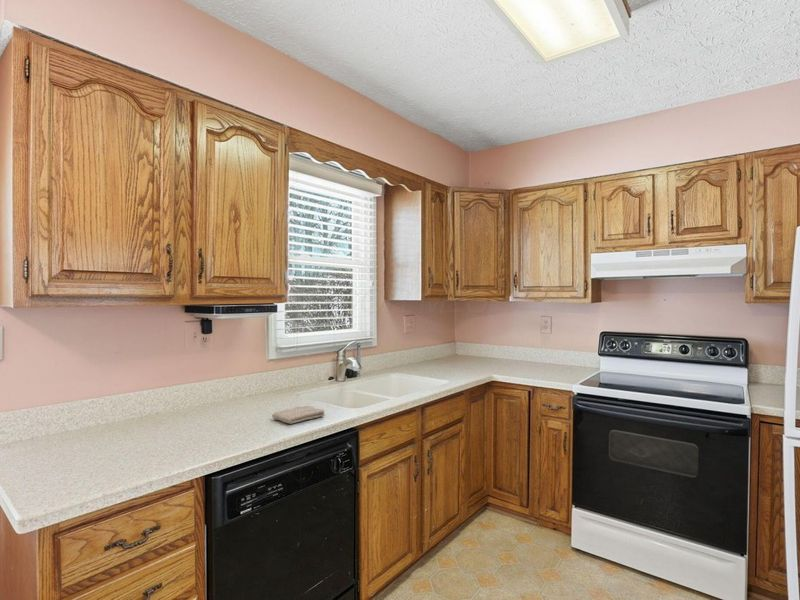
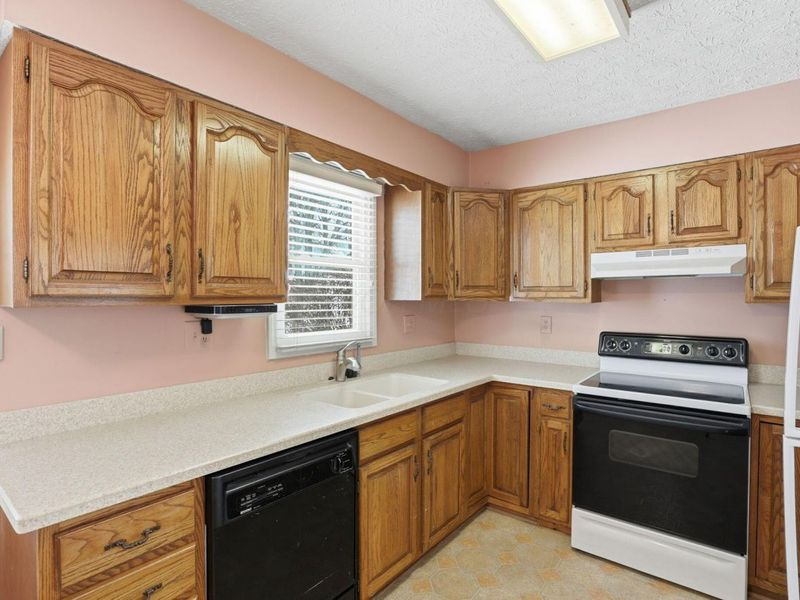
- washcloth (299, 413)
